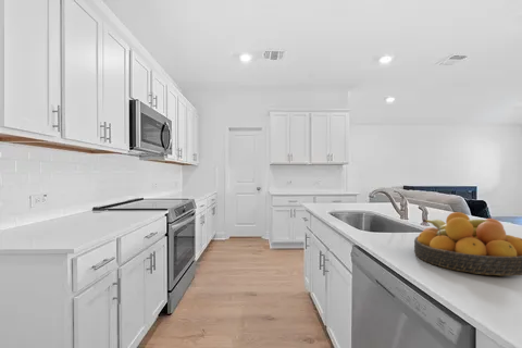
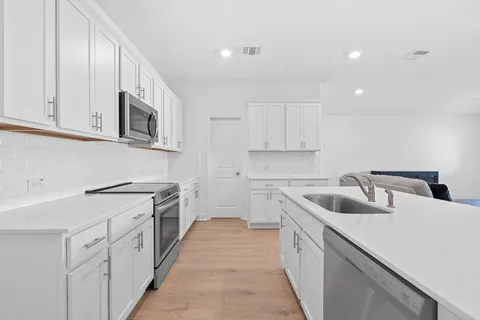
- fruit bowl (470, 237)
